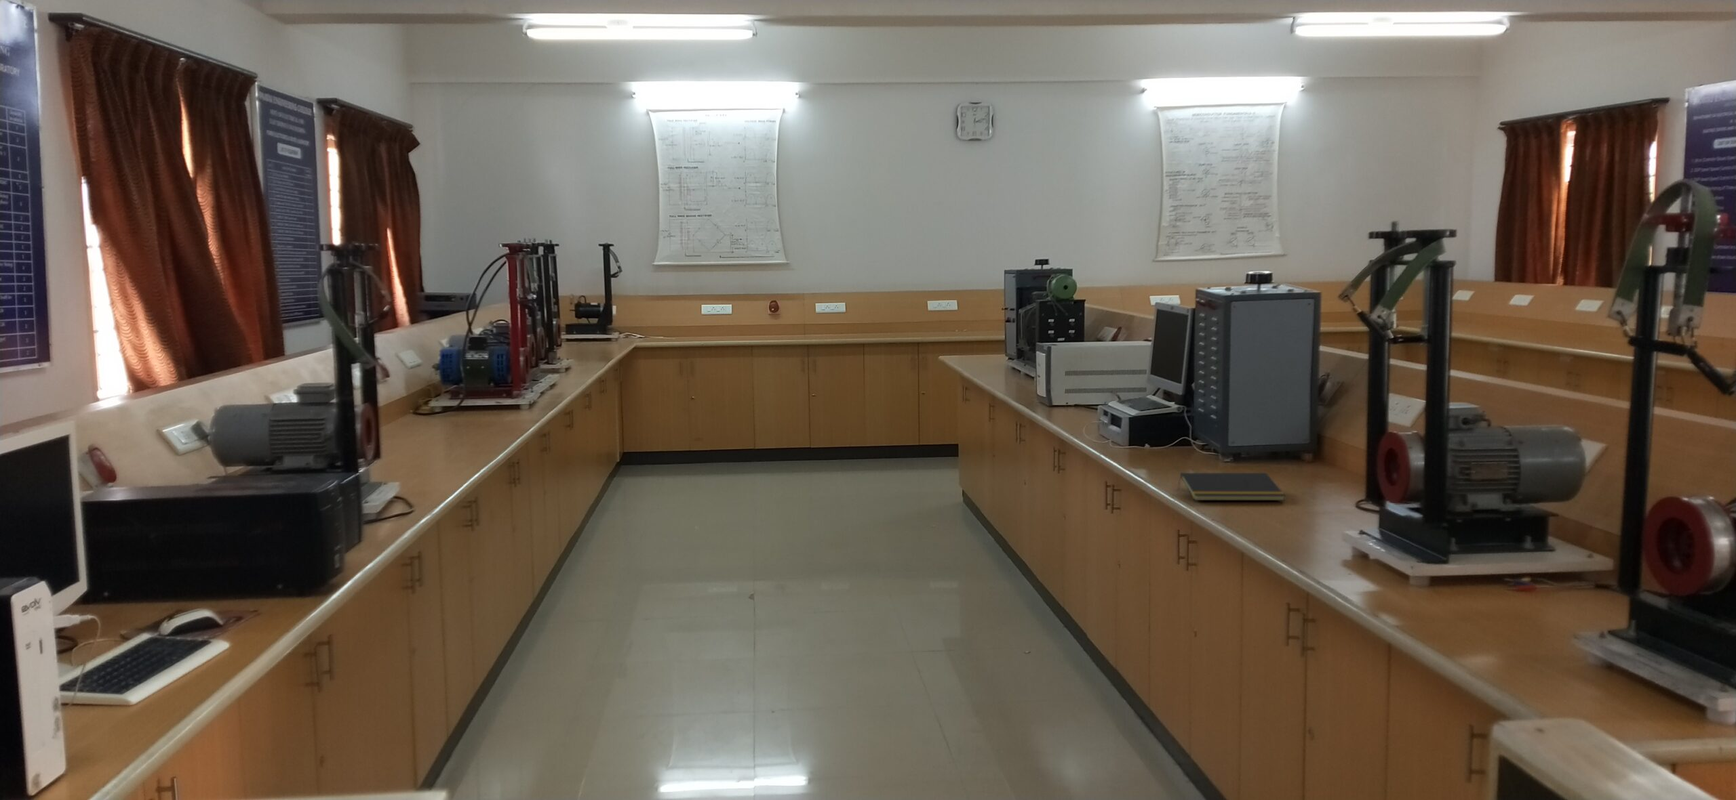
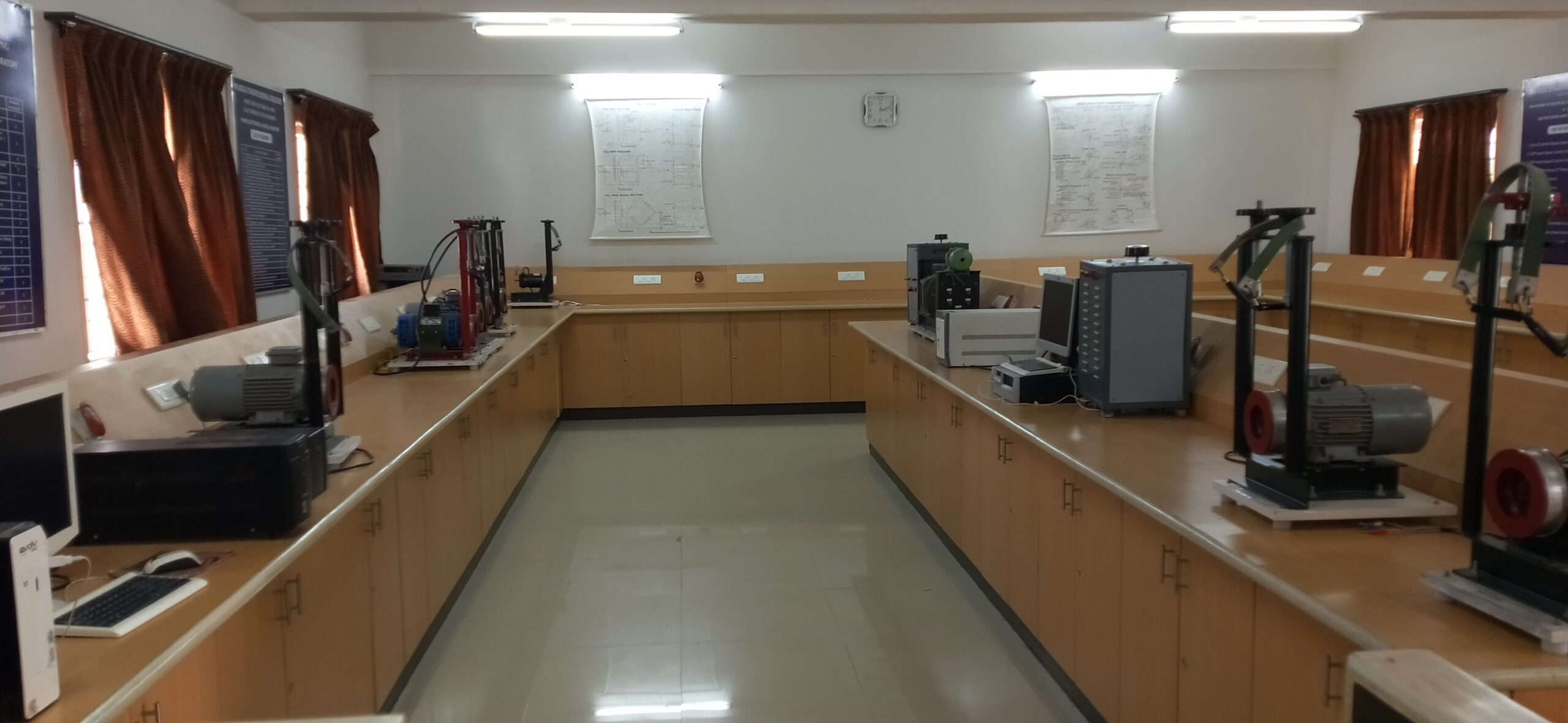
- notepad (1231, 486)
